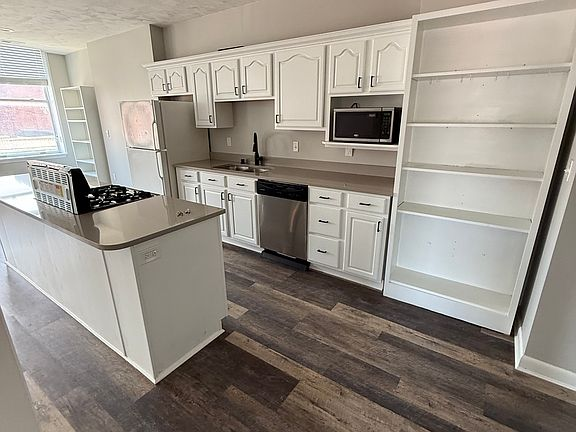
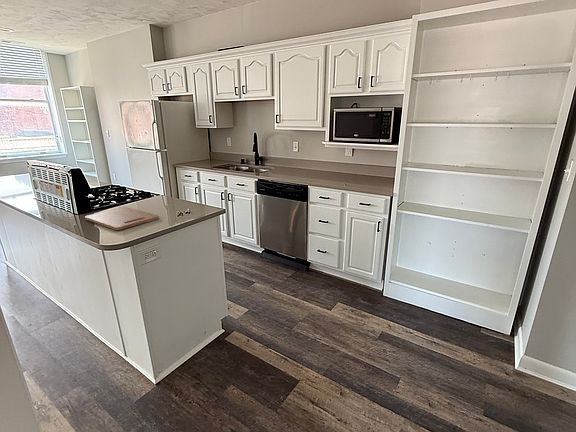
+ cutting board (122, 217)
